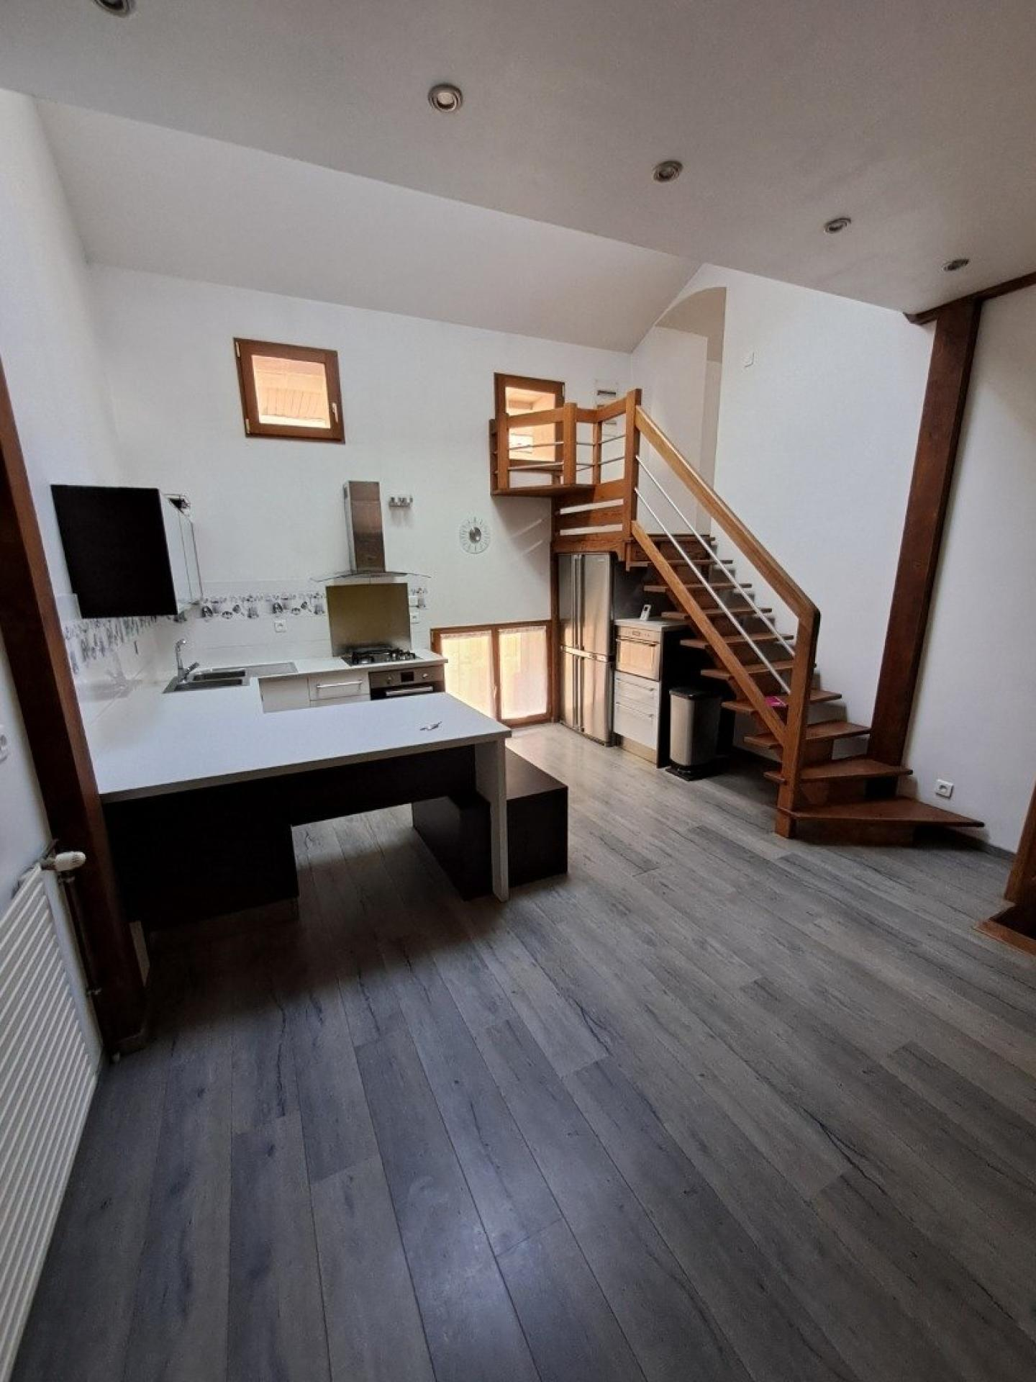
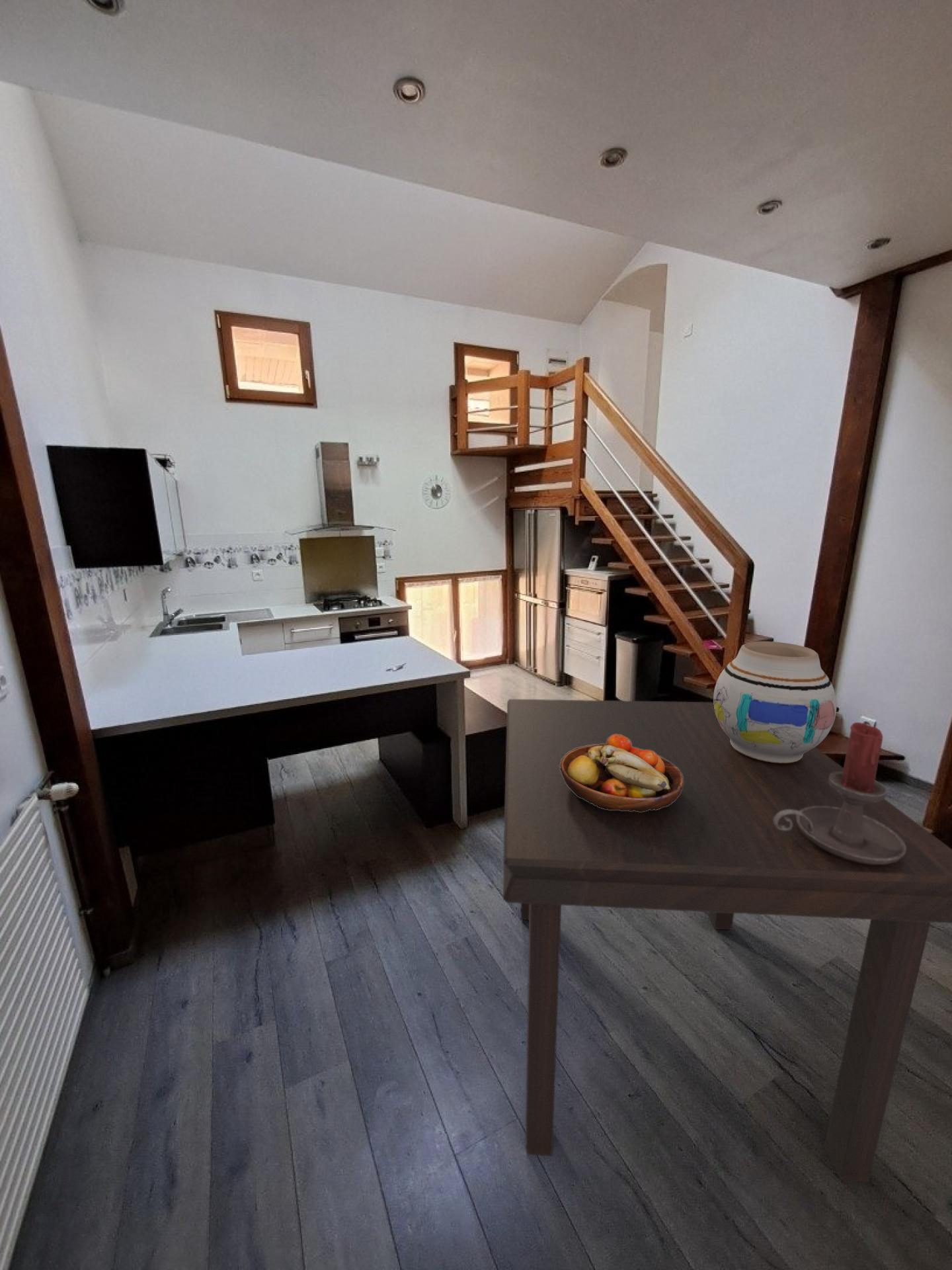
+ fruit bowl (621, 764)
+ candle holder (842, 783)
+ dining table (656, 892)
+ vase (772, 700)
